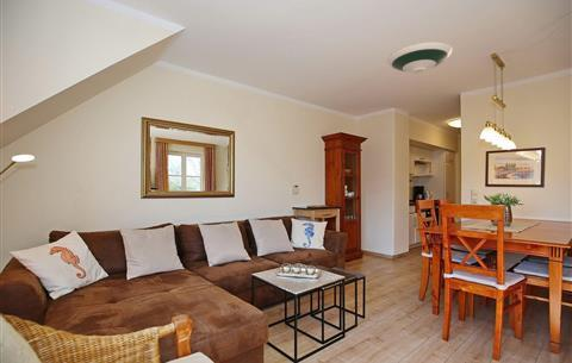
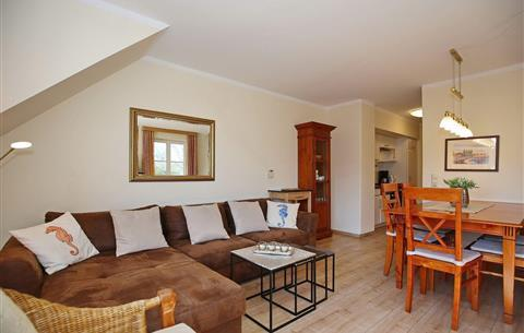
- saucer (418, 63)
